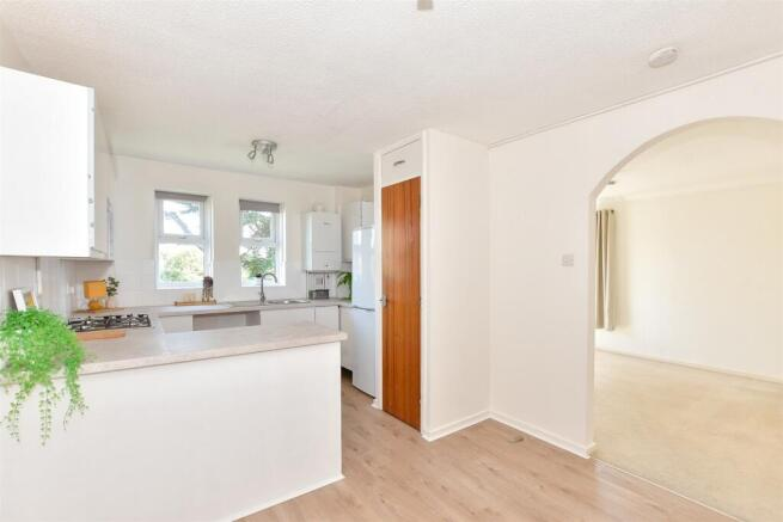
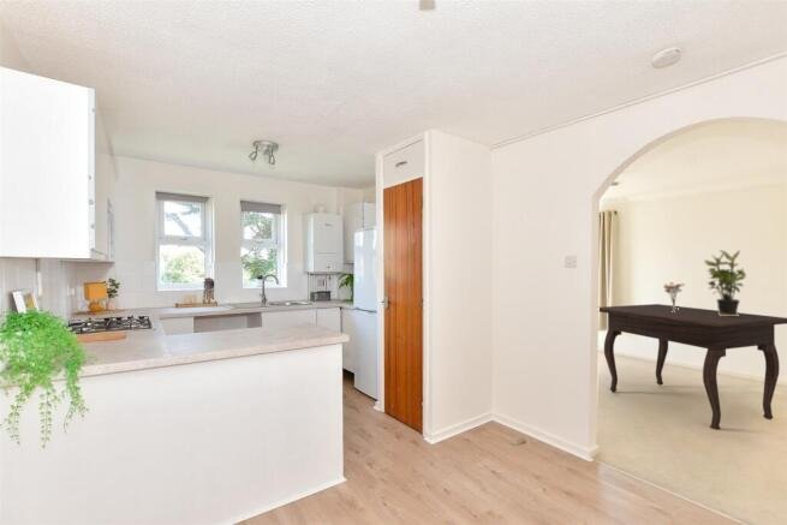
+ potted plant (723, 282)
+ bouquet (672, 297)
+ dining table (685, 344)
